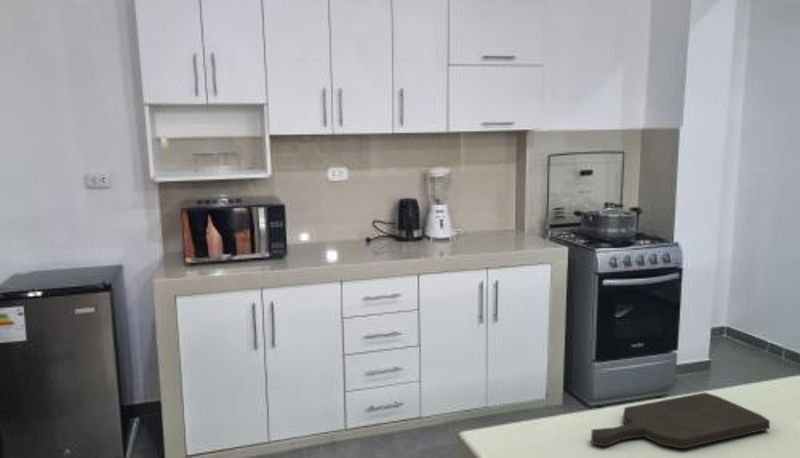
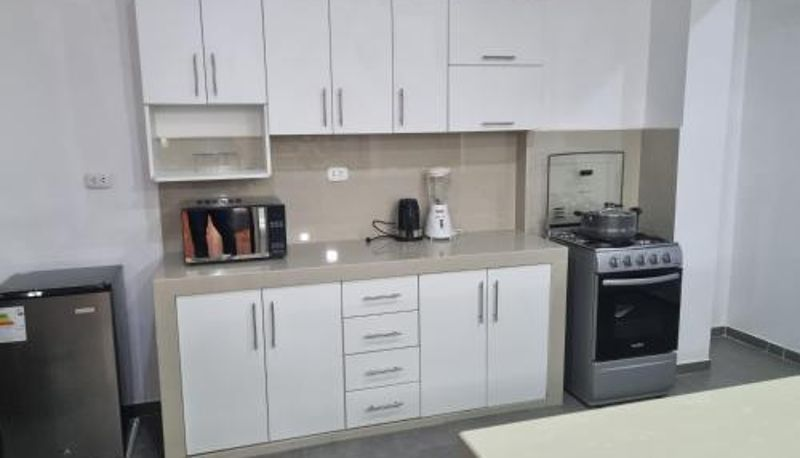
- cutting board (668, 423)
